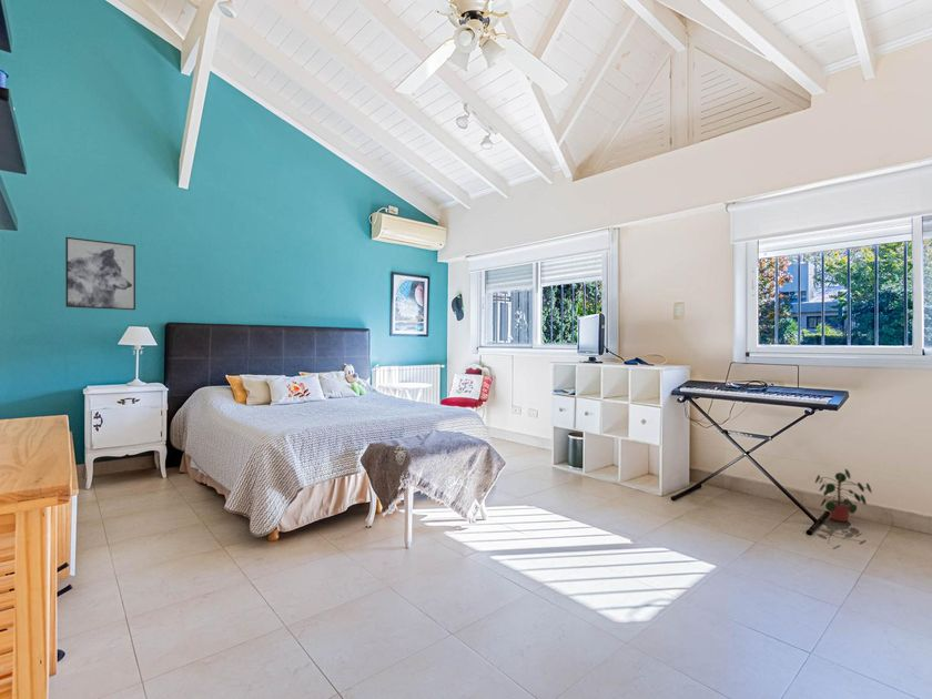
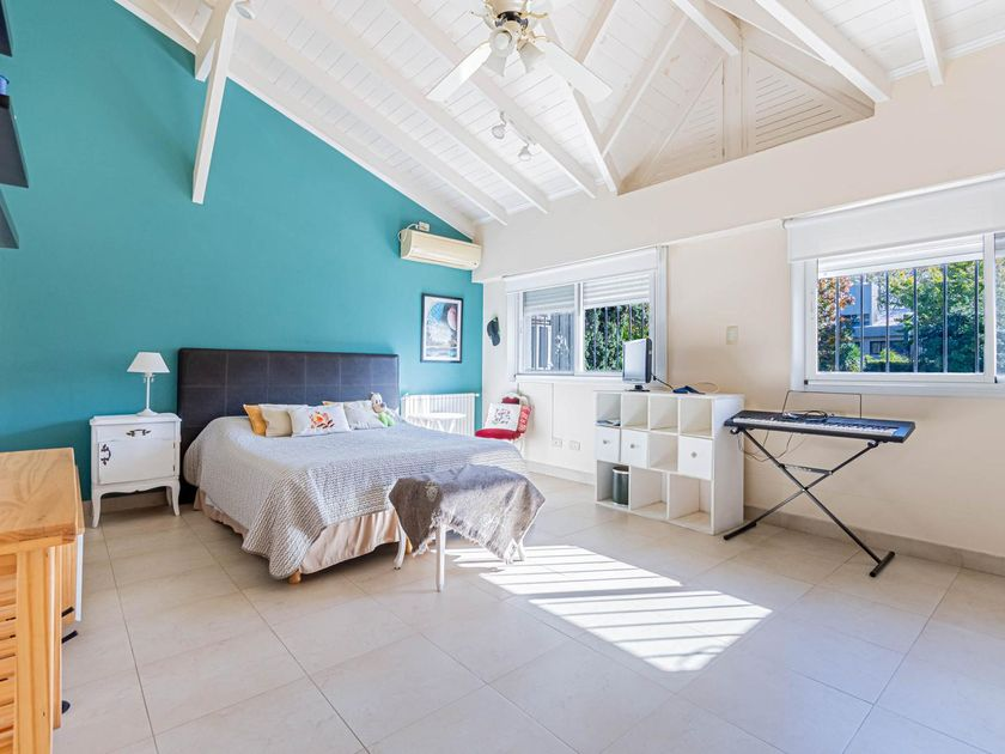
- potted plant (841, 494)
- wall art (101, 274)
